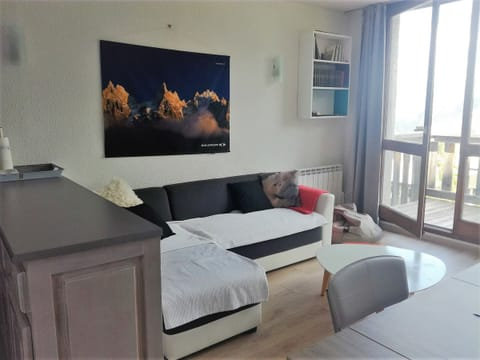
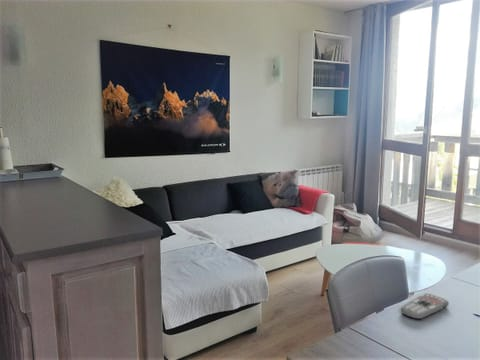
+ remote control (423, 306)
